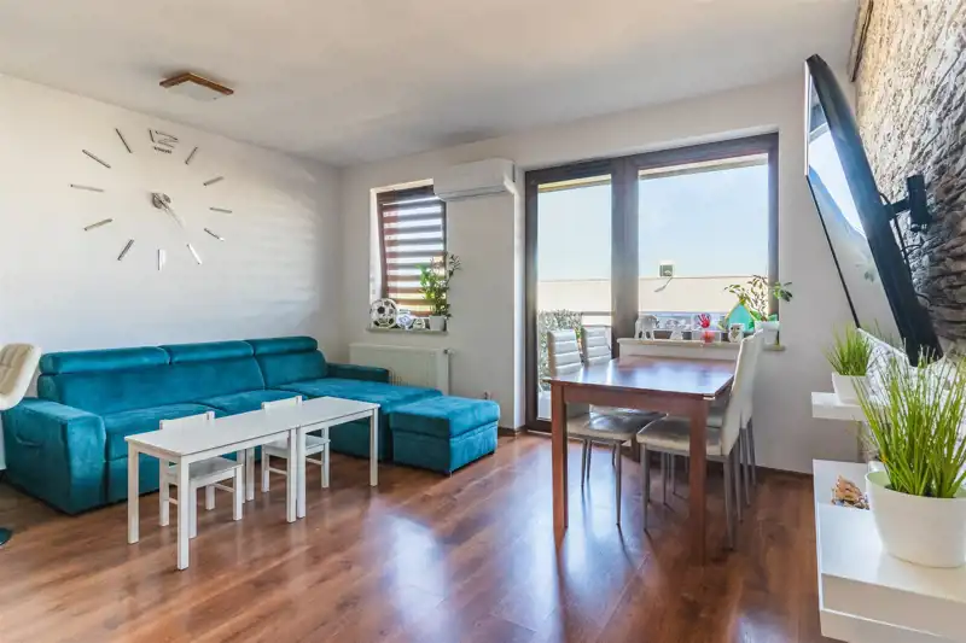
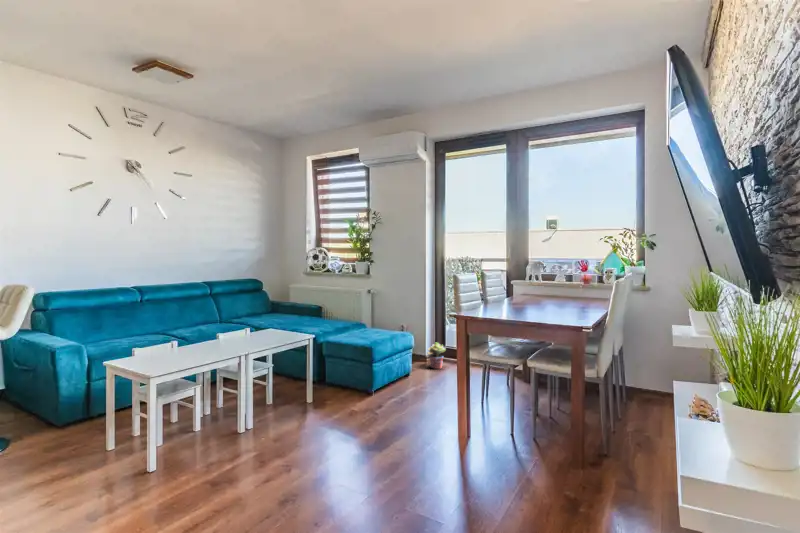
+ potted plant (436, 354)
